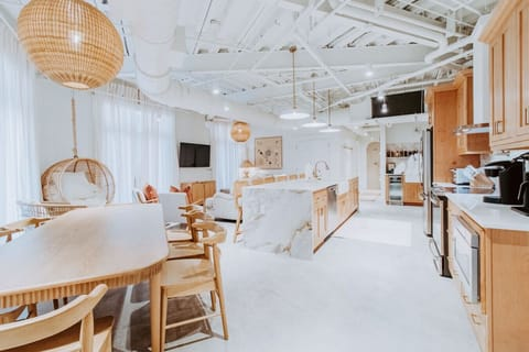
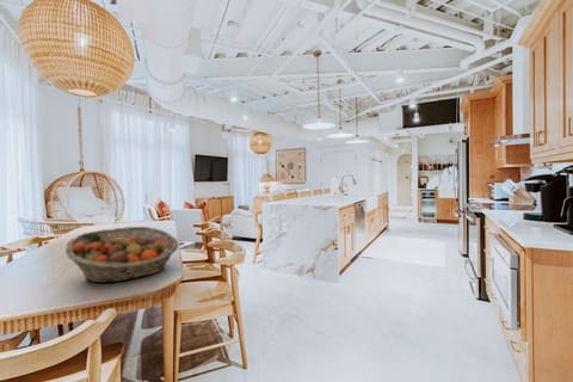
+ fruit basket (127, 251)
